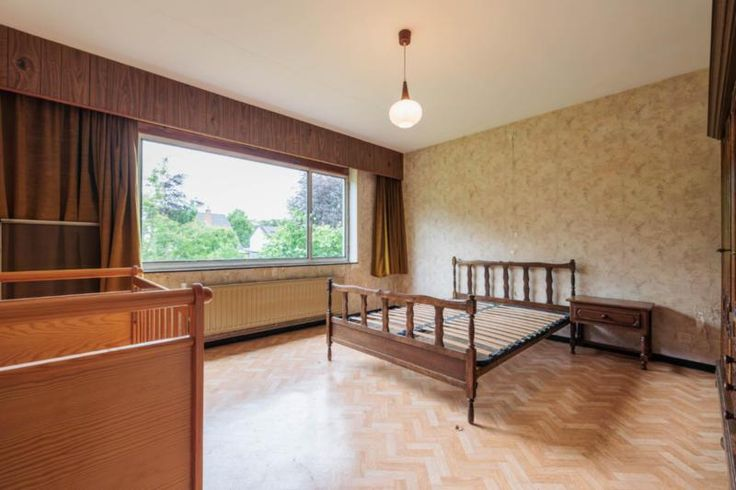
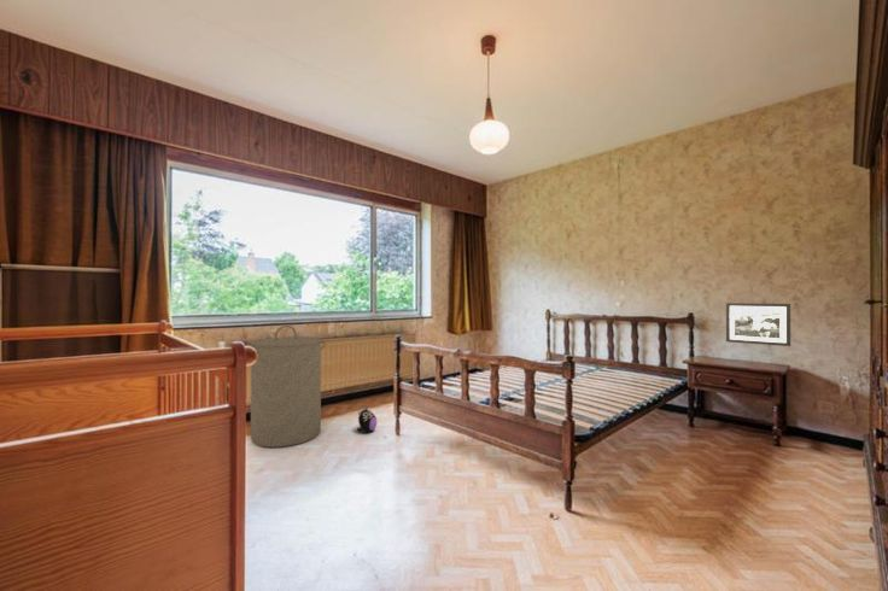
+ picture frame (756, 323)
+ laundry hamper (287, 380)
+ plush toy (367, 419)
